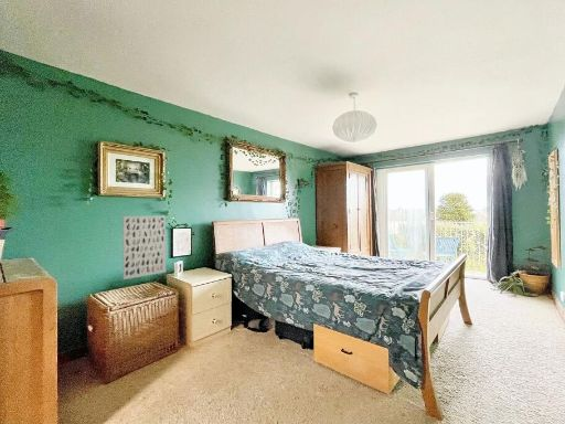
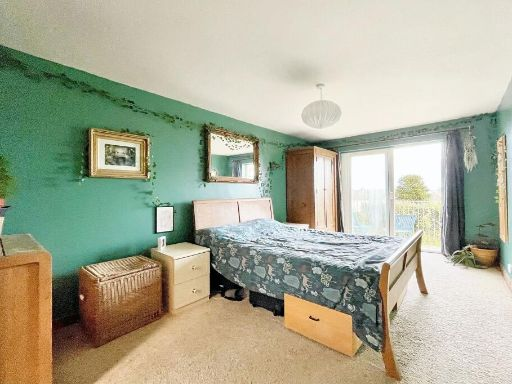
- wall art (145, 245)
